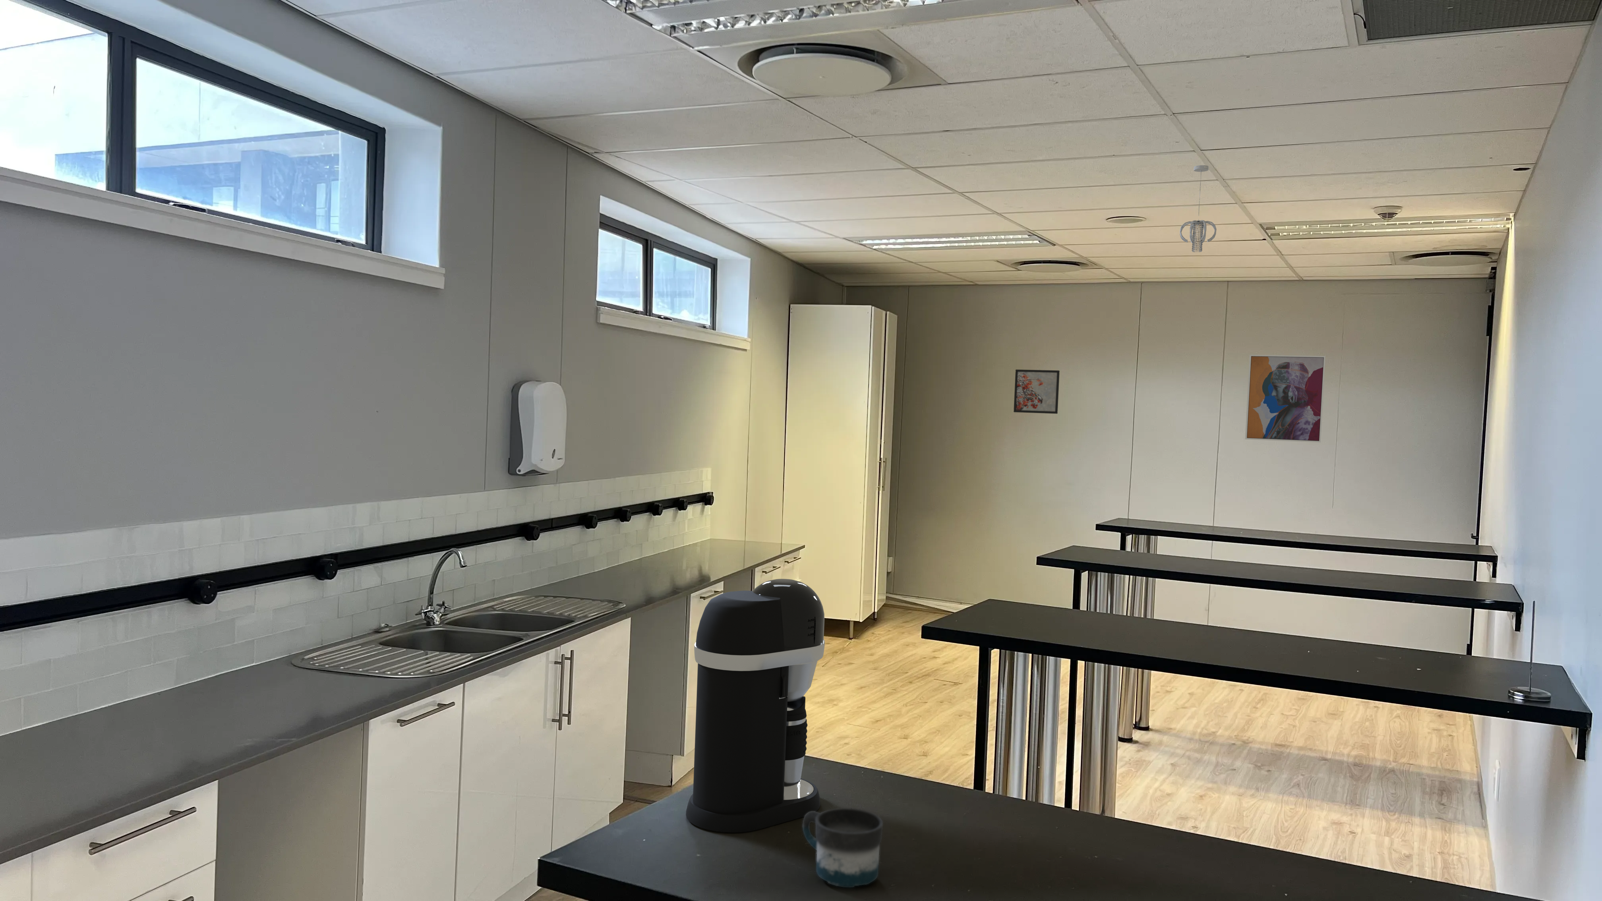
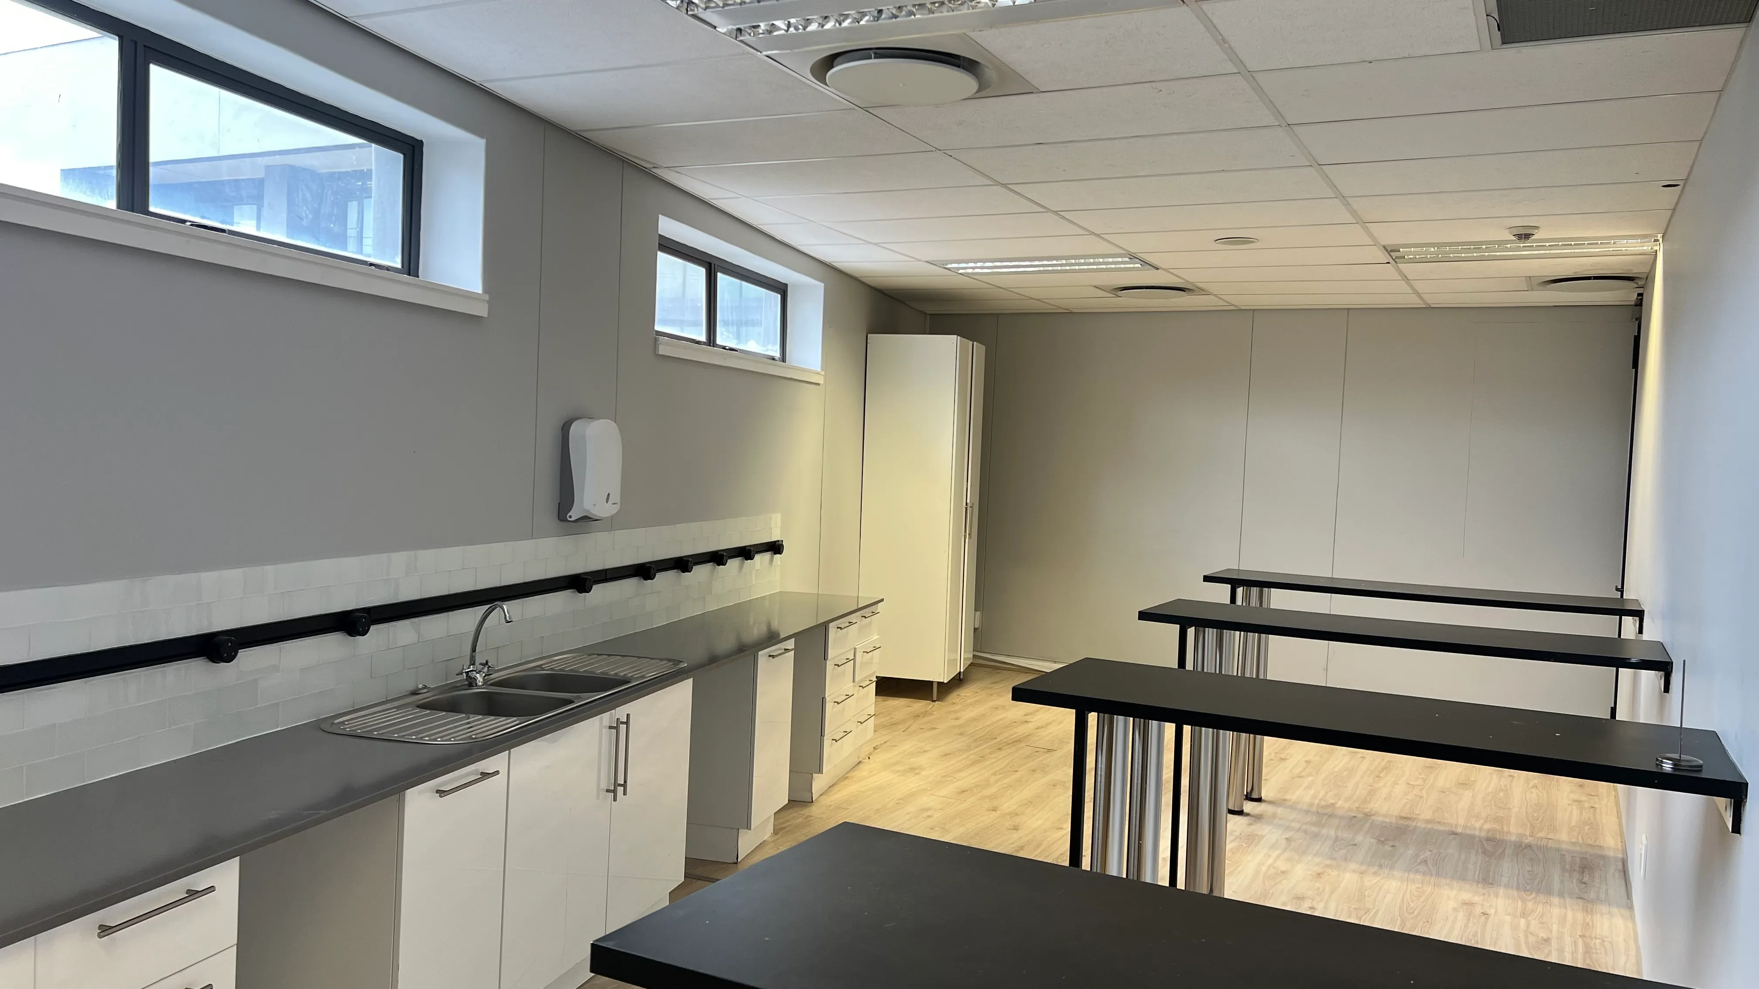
- wall art (1284, 398)
- coffee maker (758, 695)
- mug (840, 847)
- pendant light (1198, 209)
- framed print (1036, 392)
